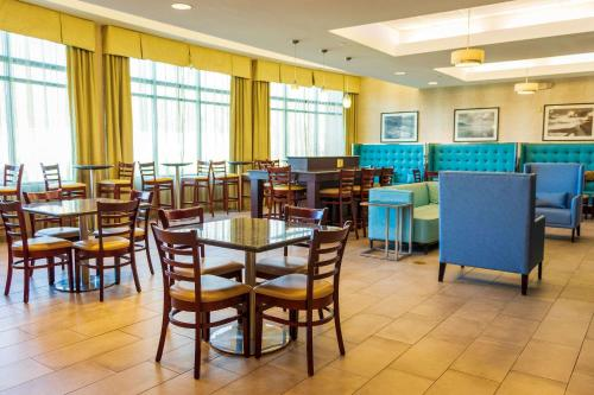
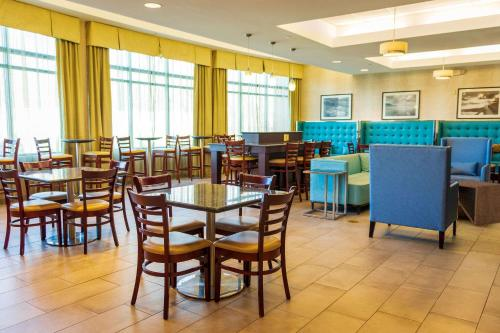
+ side table (473, 201)
